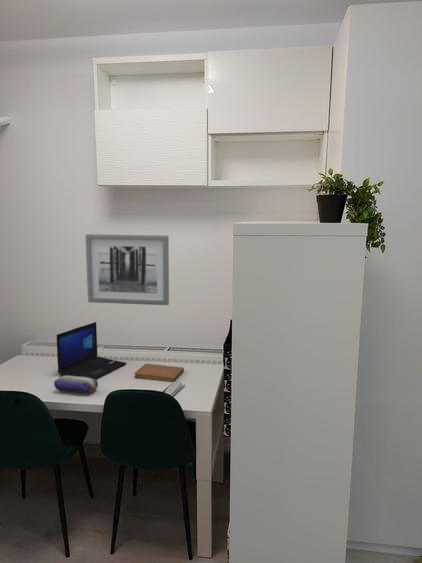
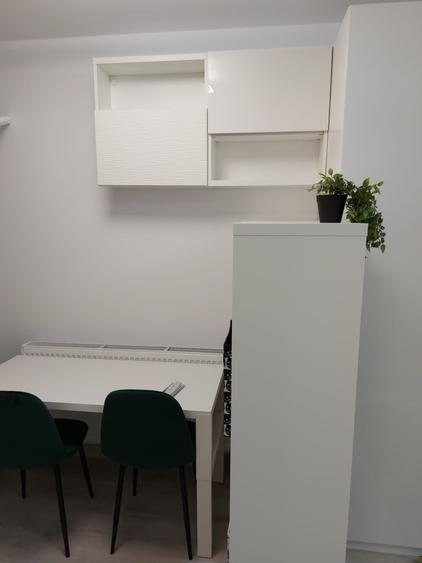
- notebook (159, 372)
- laptop (92, 350)
- pencil case (76, 384)
- wall art (127, 269)
